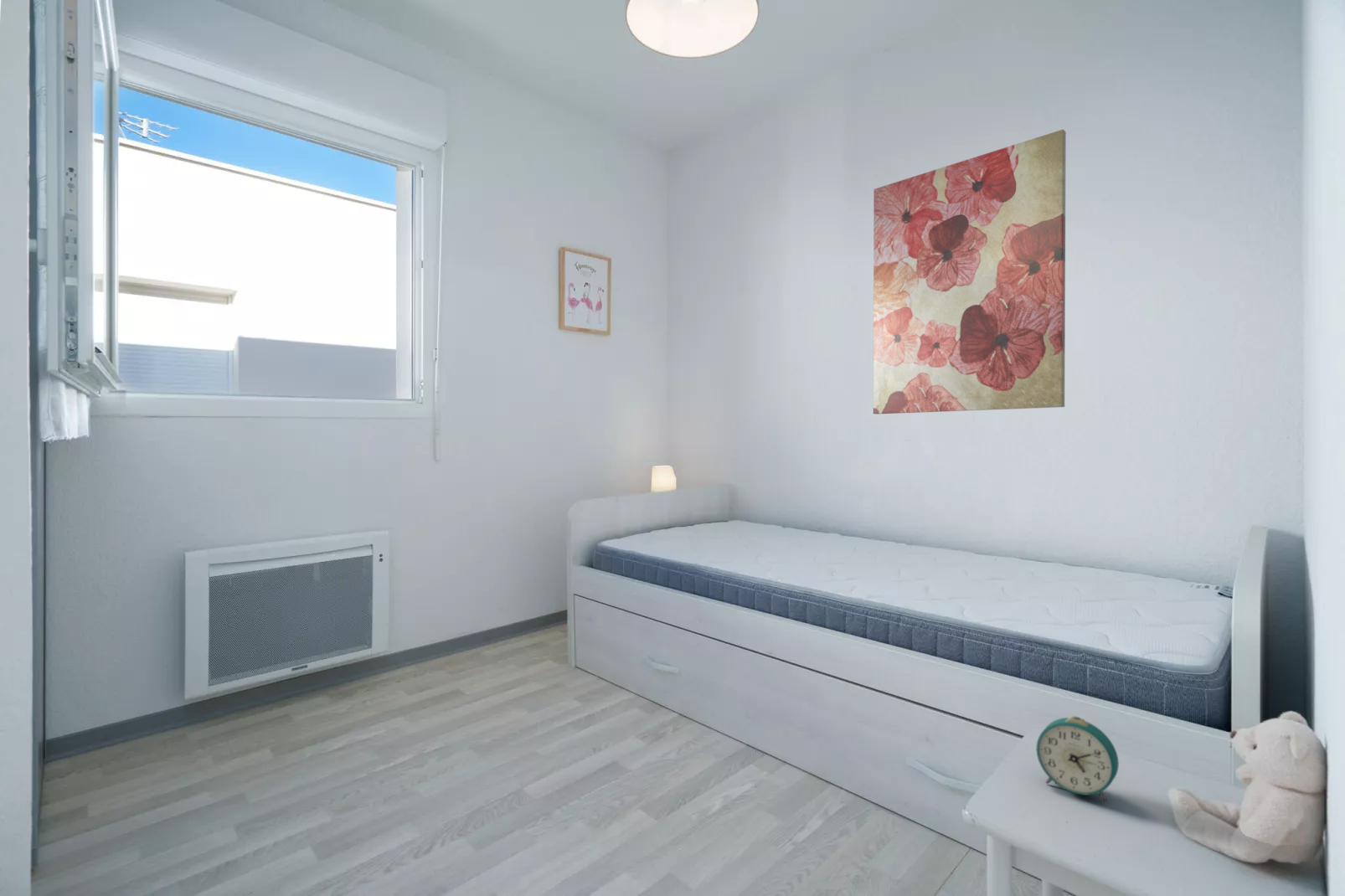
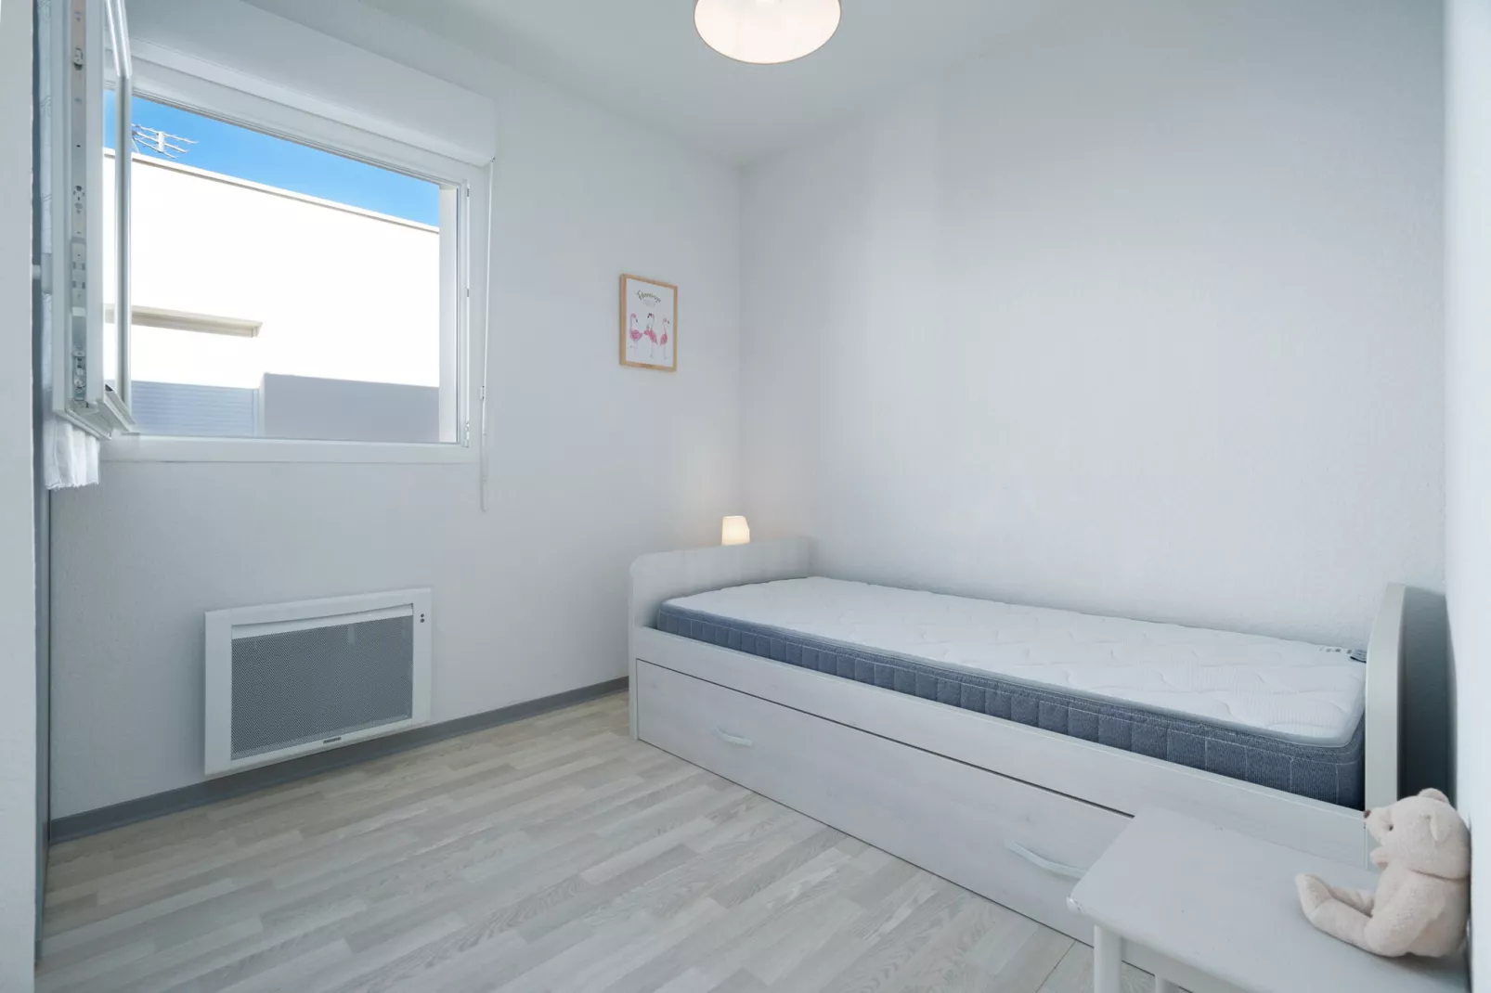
- wall art (959, 286)
- alarm clock (1077, 752)
